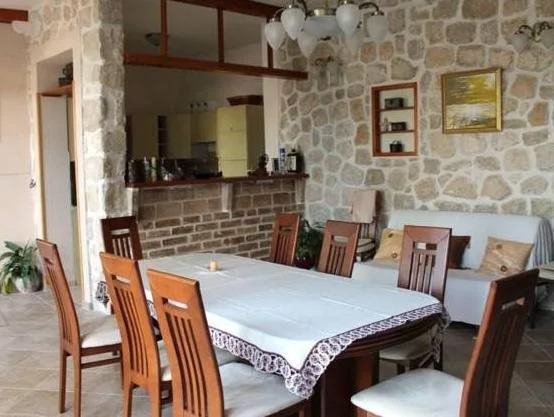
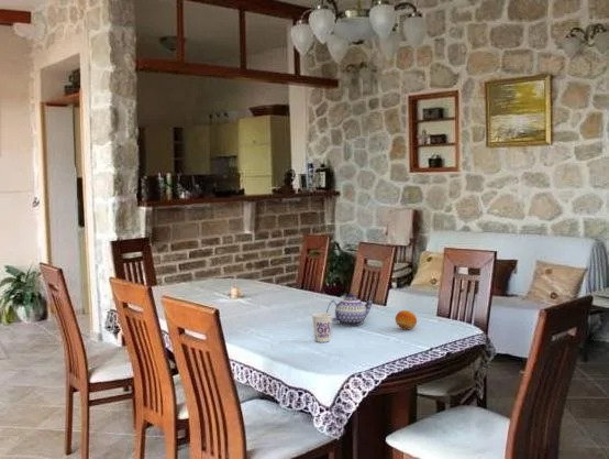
+ teapot (350, 308)
+ cup (322, 327)
+ fruit (406, 319)
